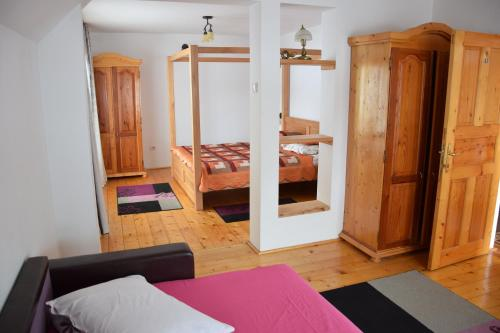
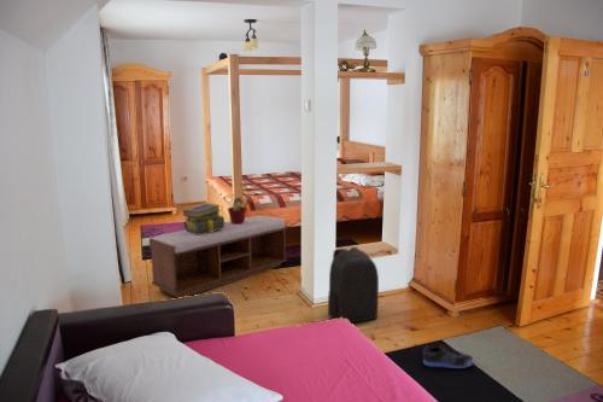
+ sneaker (447, 355)
+ backpack (351, 280)
+ potted plant (242, 202)
+ stack of books (204, 217)
+ bench (223, 251)
